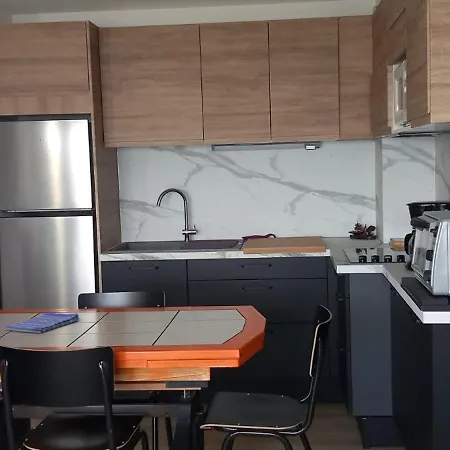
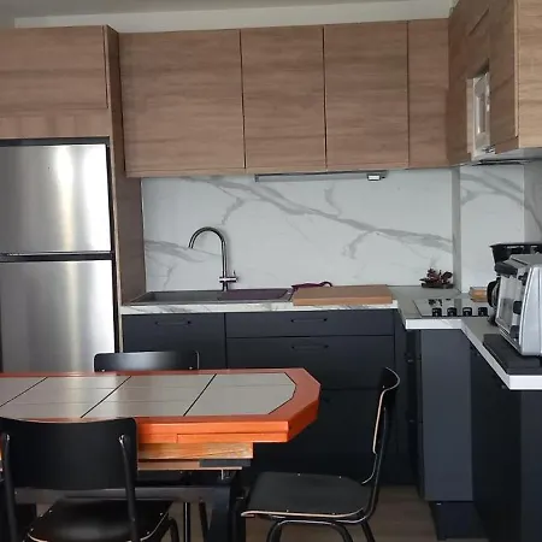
- dish towel (43, 321)
